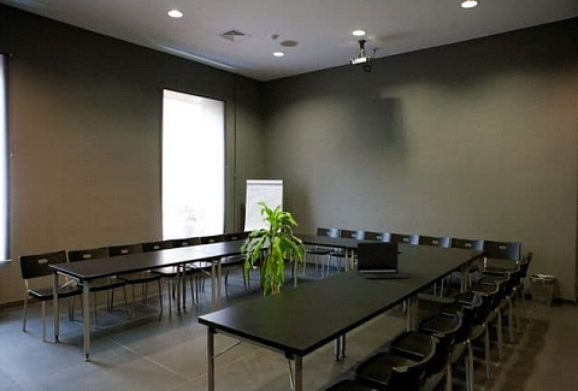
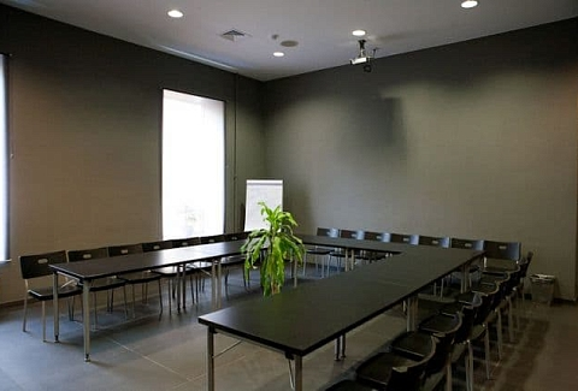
- laptop (382, 259)
